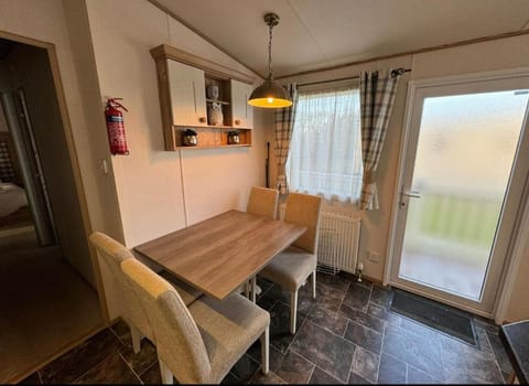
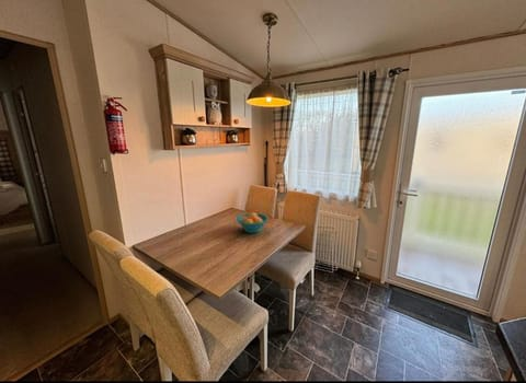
+ fruit bowl (252, 221)
